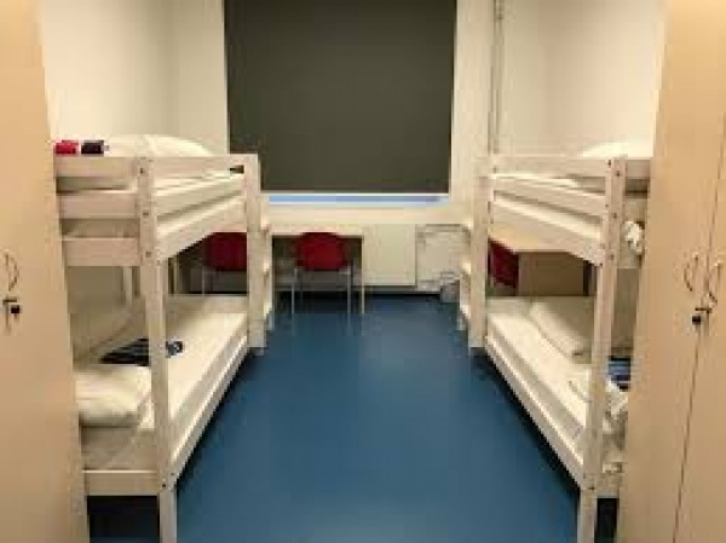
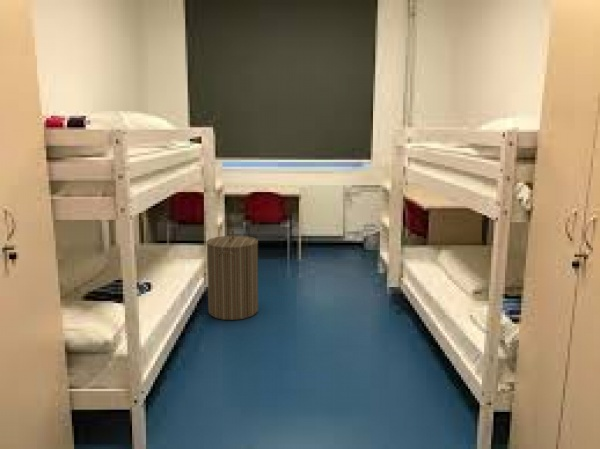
+ laundry hamper (232, 270)
